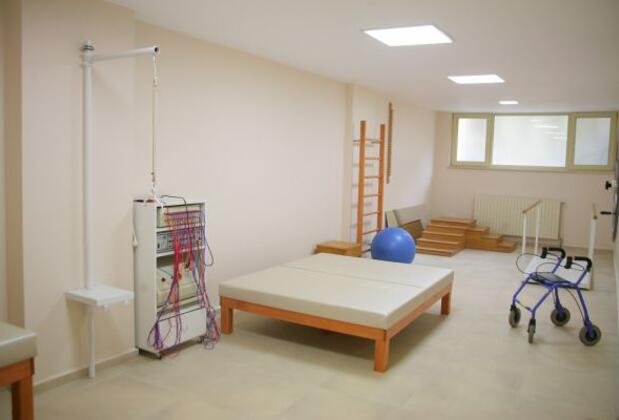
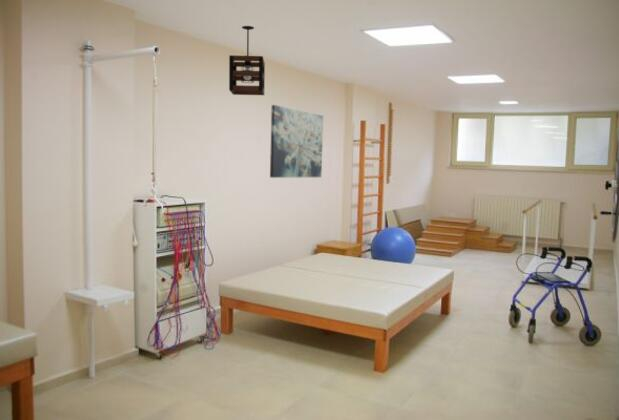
+ pendant light (247, 60)
+ wall art (298, 144)
